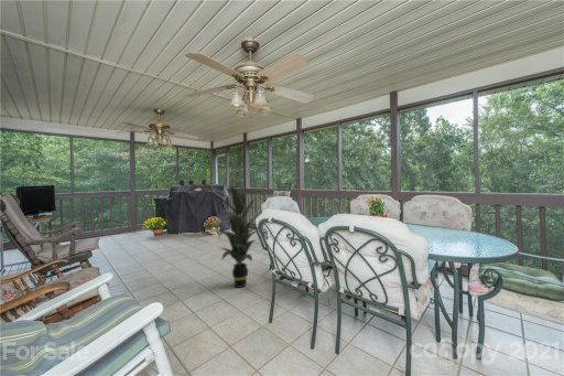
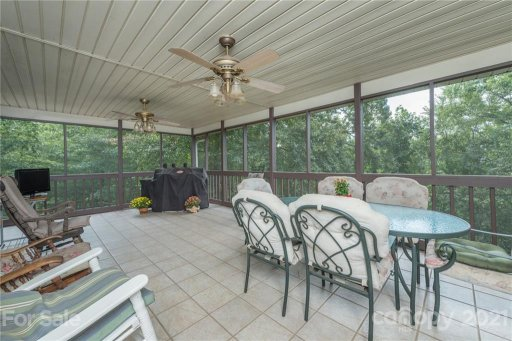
- indoor plant (235, 235)
